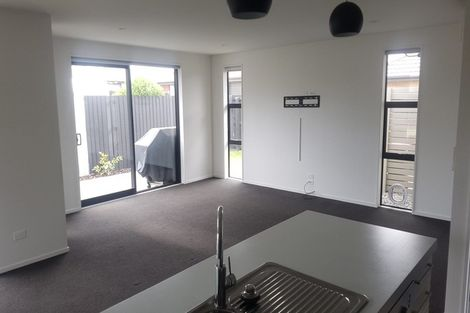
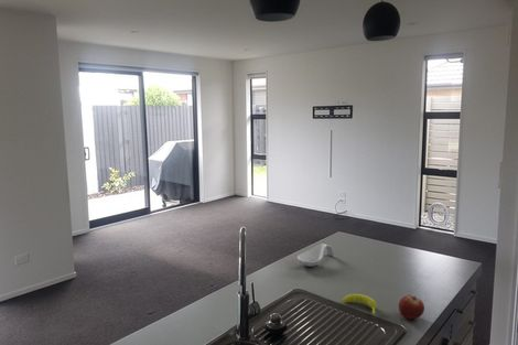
+ spoon rest (316, 254)
+ fruit (410, 306)
+ banana (361, 301)
